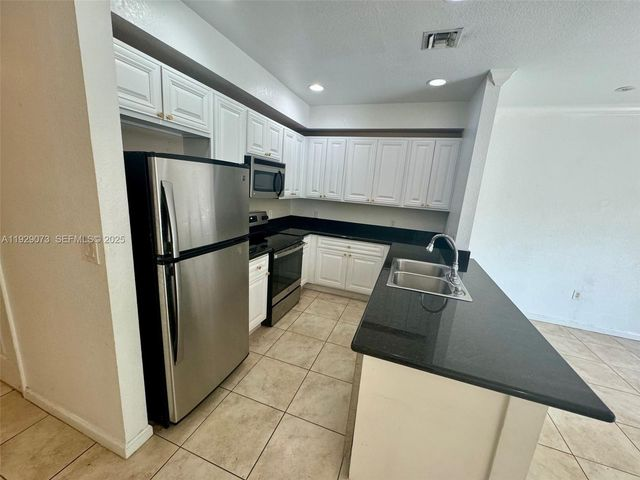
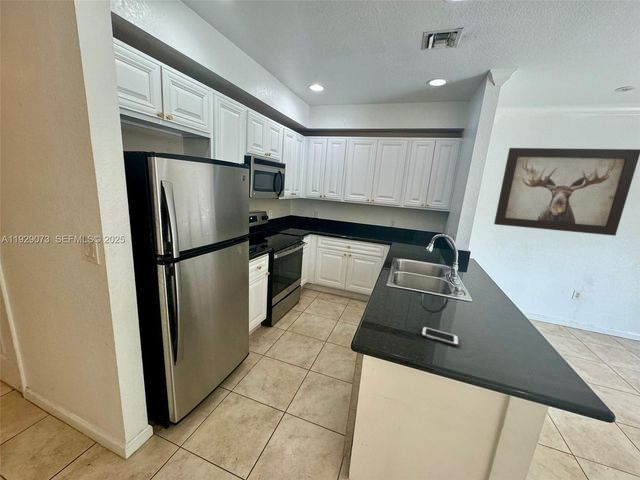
+ wall art (560, 190)
+ cell phone (439, 335)
